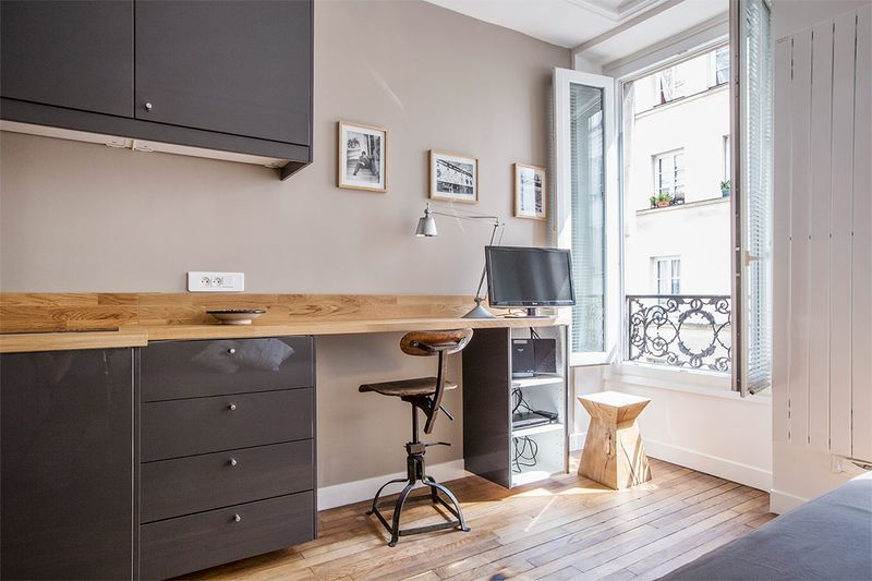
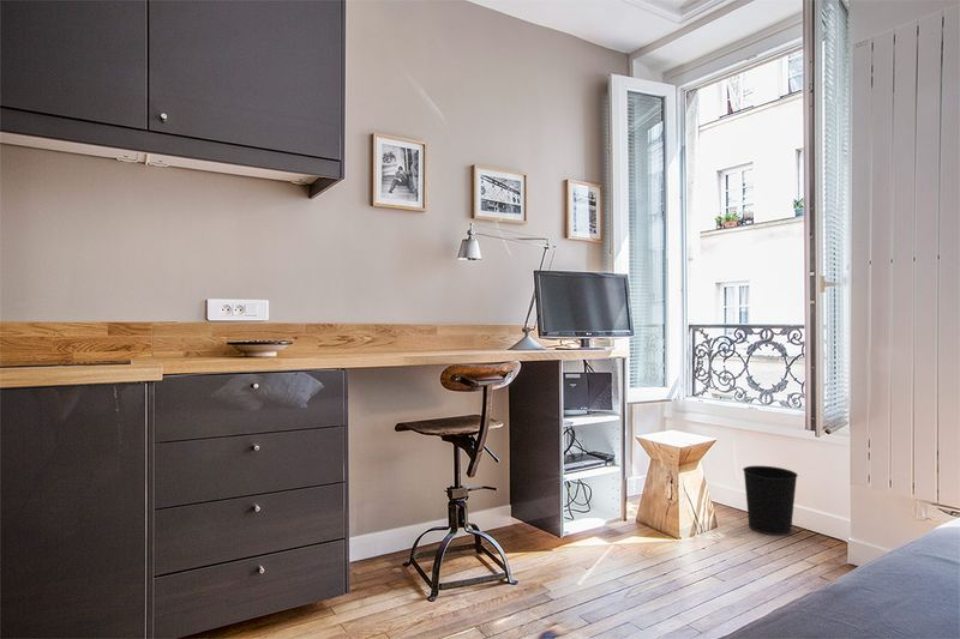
+ wastebasket (769, 500)
